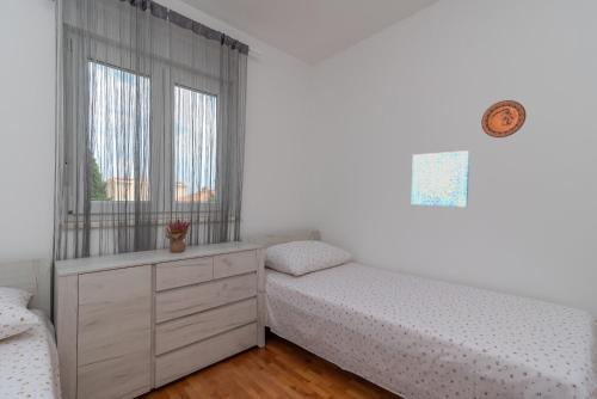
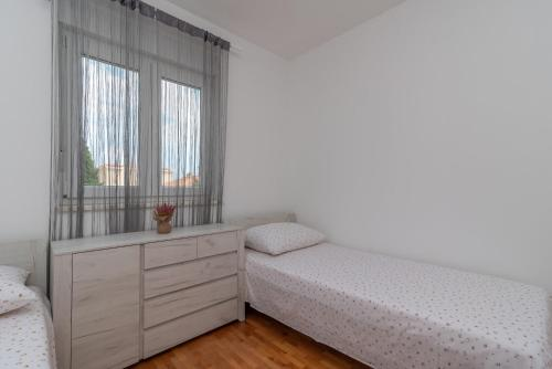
- decorative plate (503, 118)
- wall art (438, 179)
